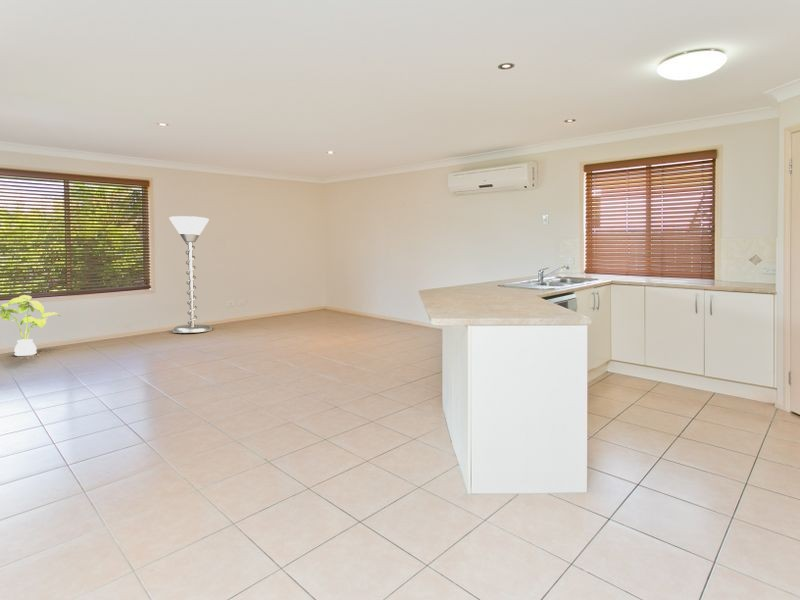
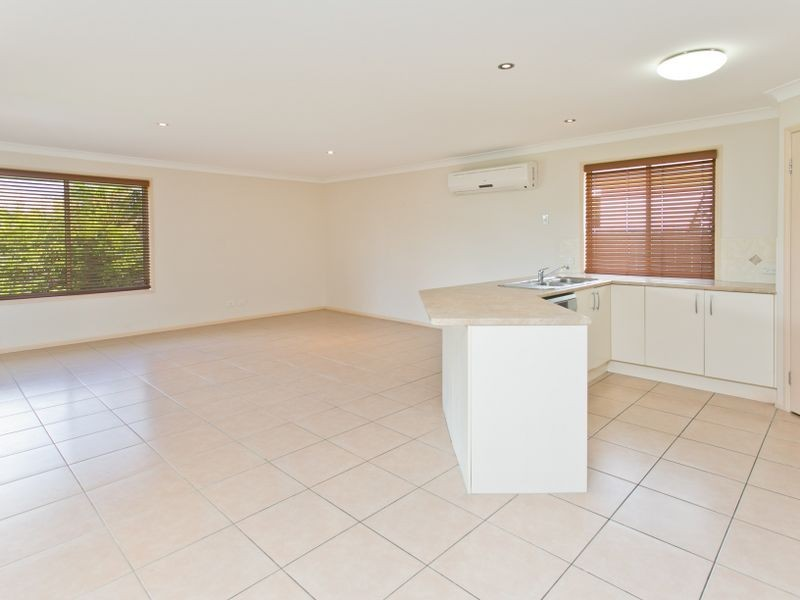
- house plant (30, 325)
- floor lamp (191, 275)
